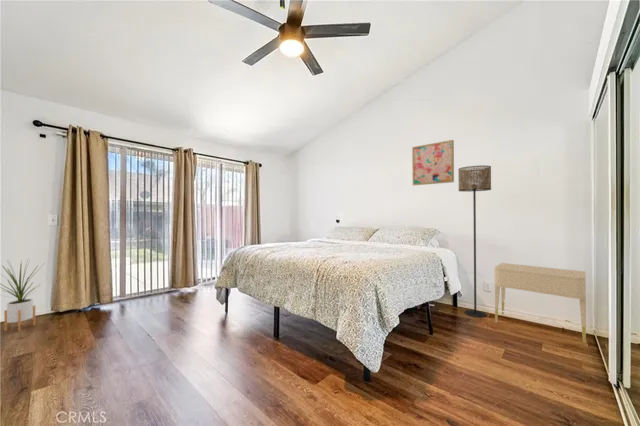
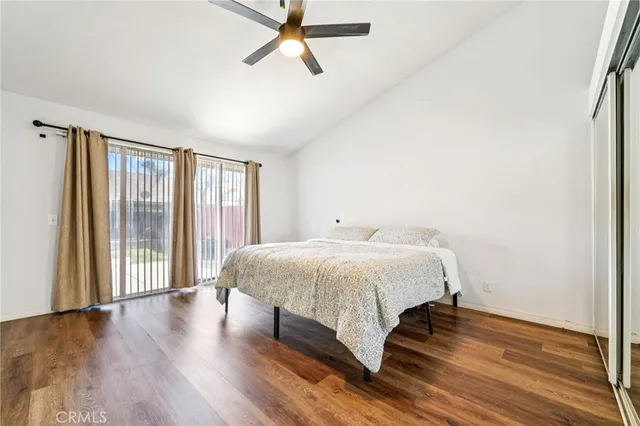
- house plant (21, 292)
- floor lamp (474, 240)
- nightstand (537, 292)
- wall art (432, 163)
